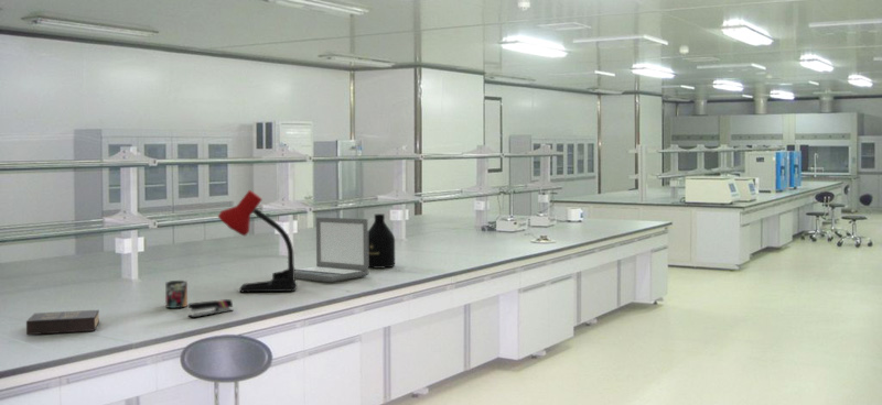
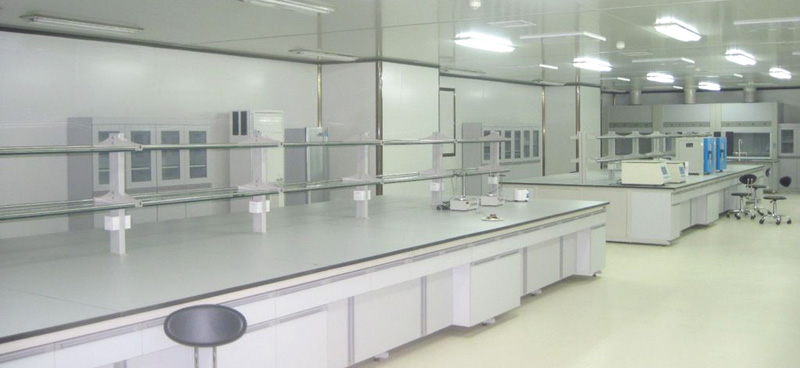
- hardback book (64, 321)
- mug (174, 293)
- laptop (324, 248)
- stapler (211, 307)
- bottle (379, 240)
- desk lamp (248, 231)
